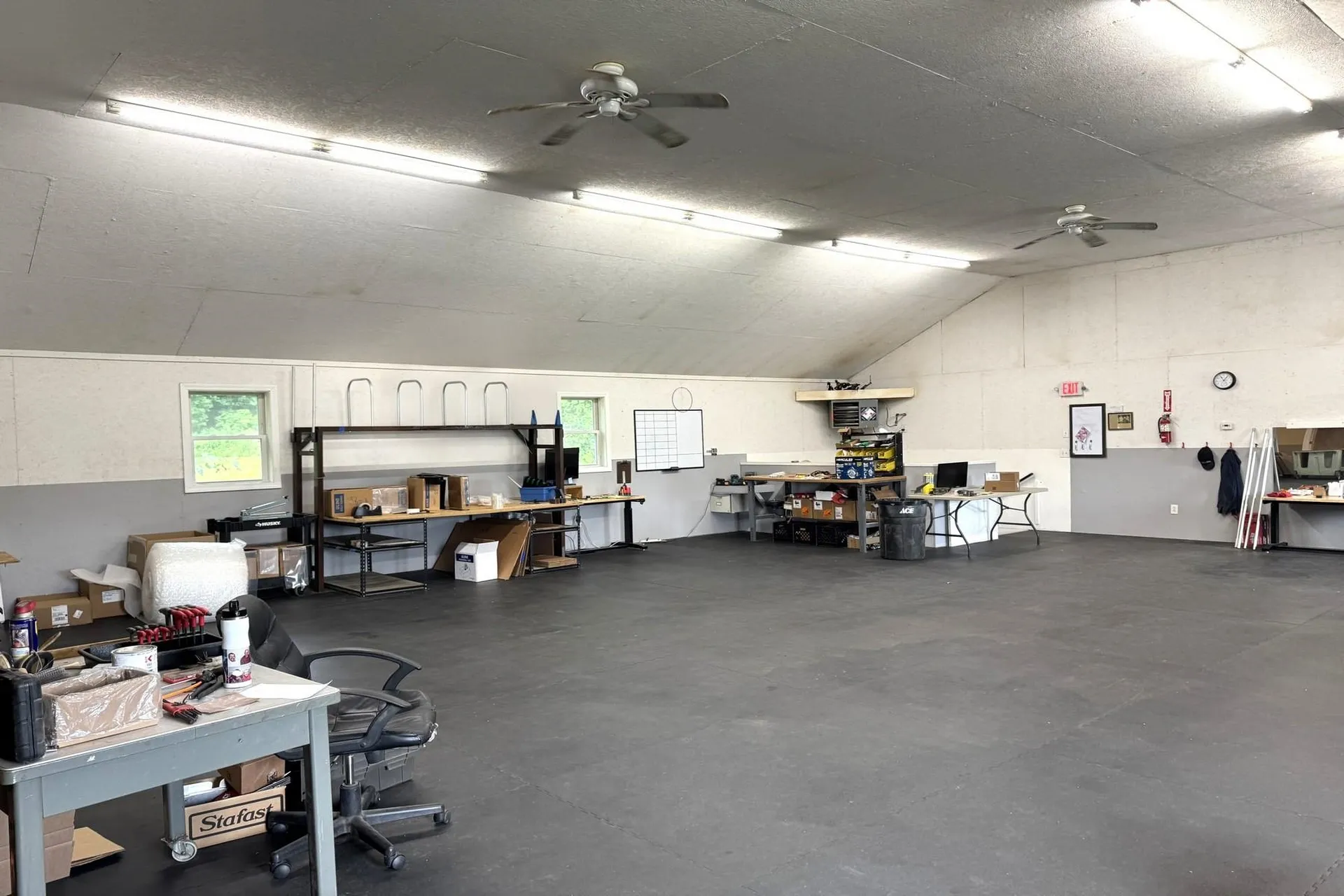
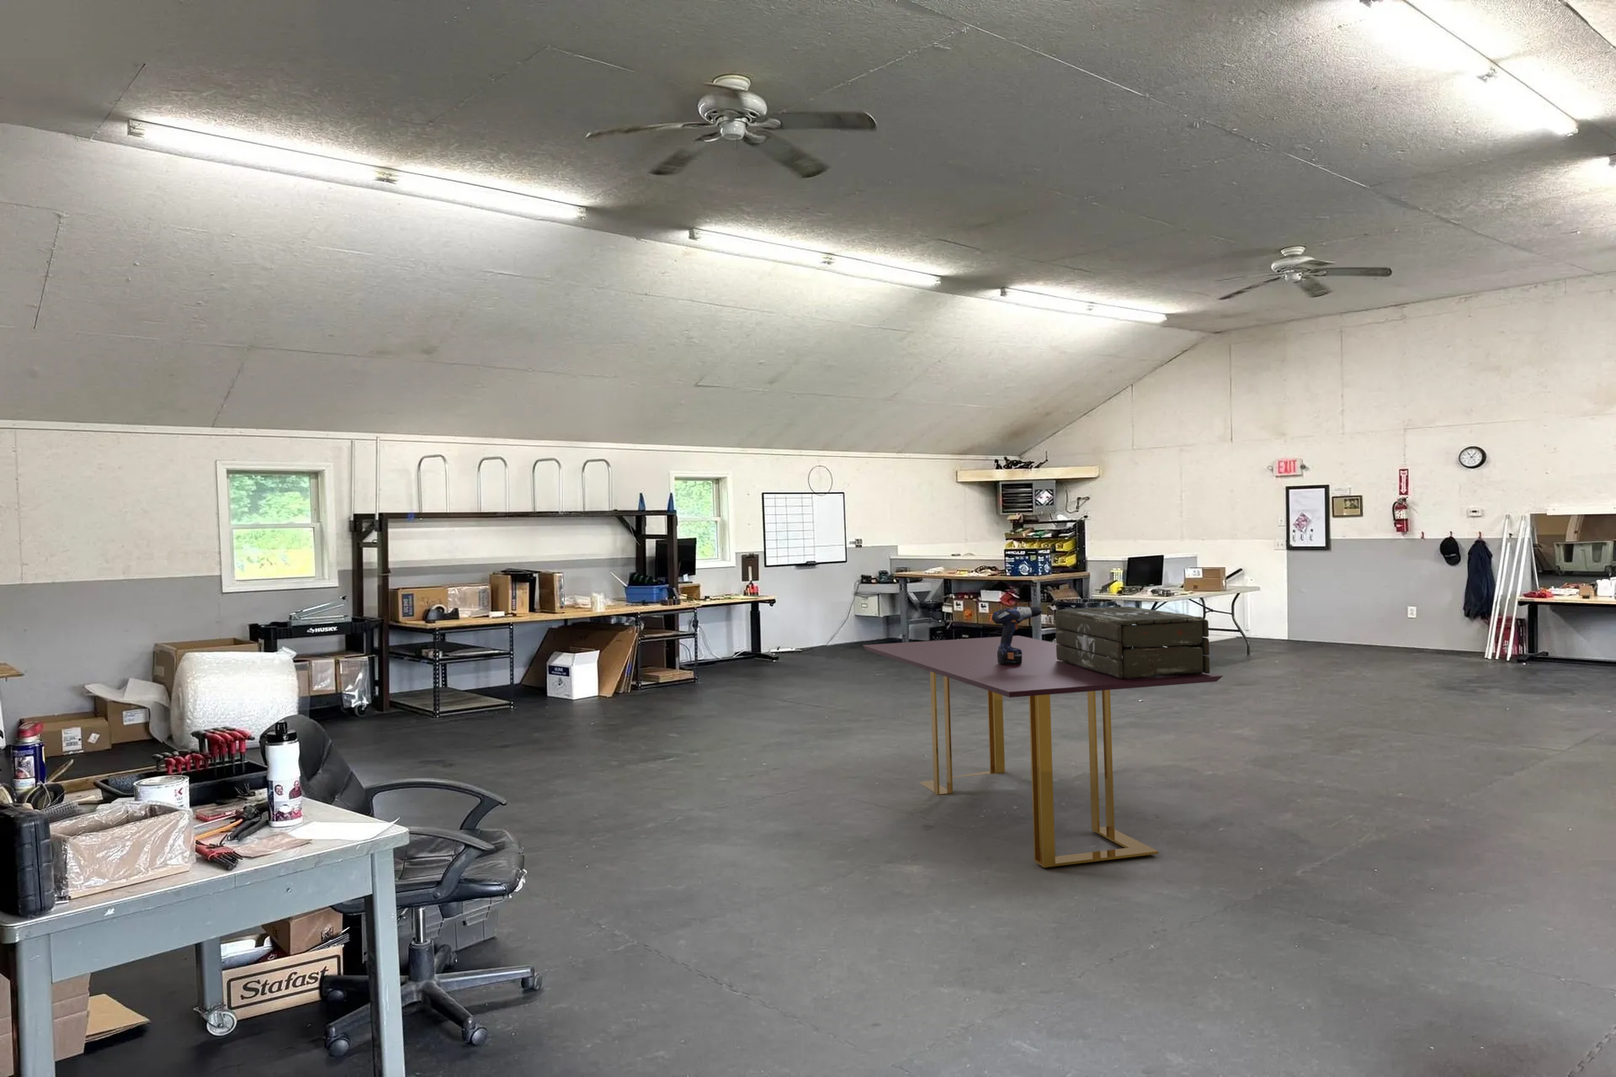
+ dining table (1030, 736)
+ power drill (1014, 632)
+ ammunition box (1127, 638)
